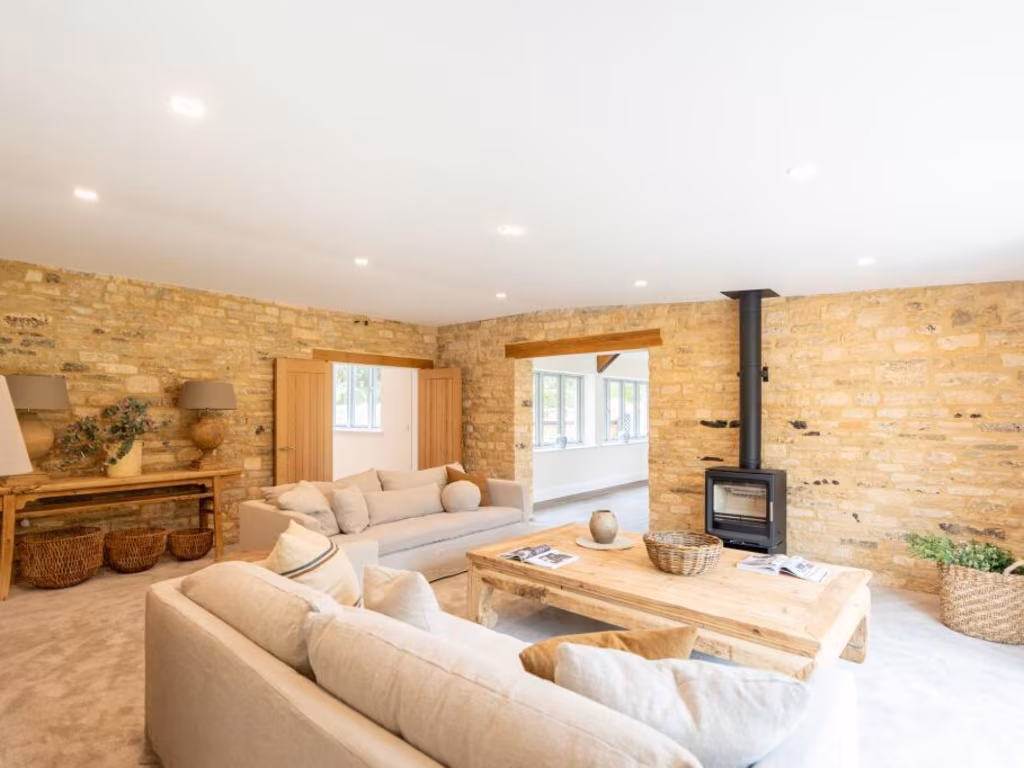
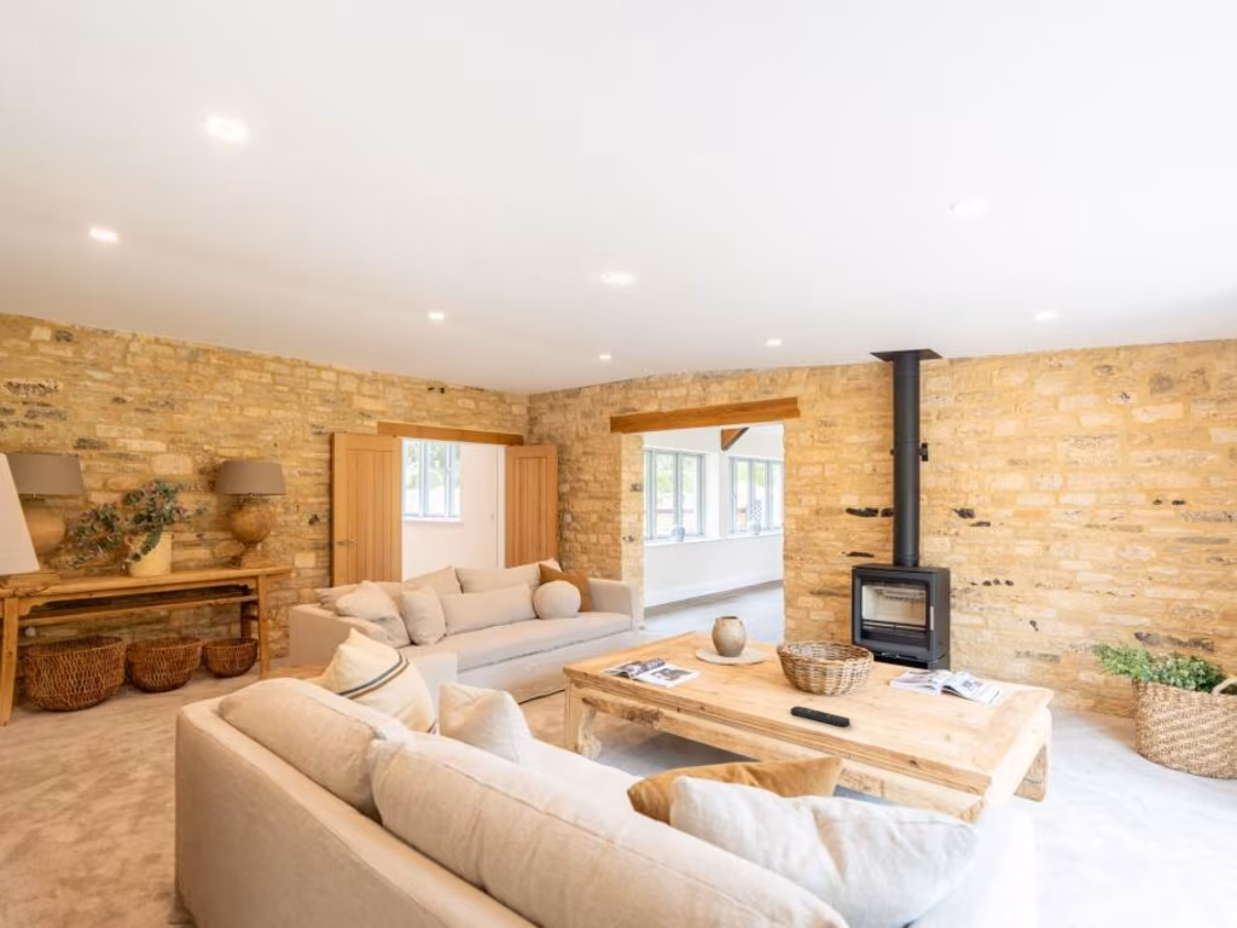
+ remote control (819, 715)
